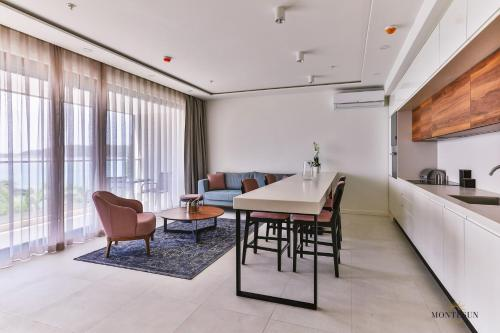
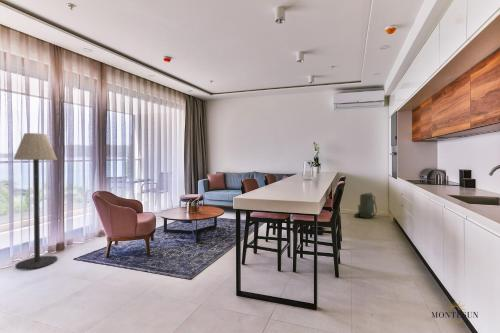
+ floor lamp (36, 198)
+ backpack (365, 204)
